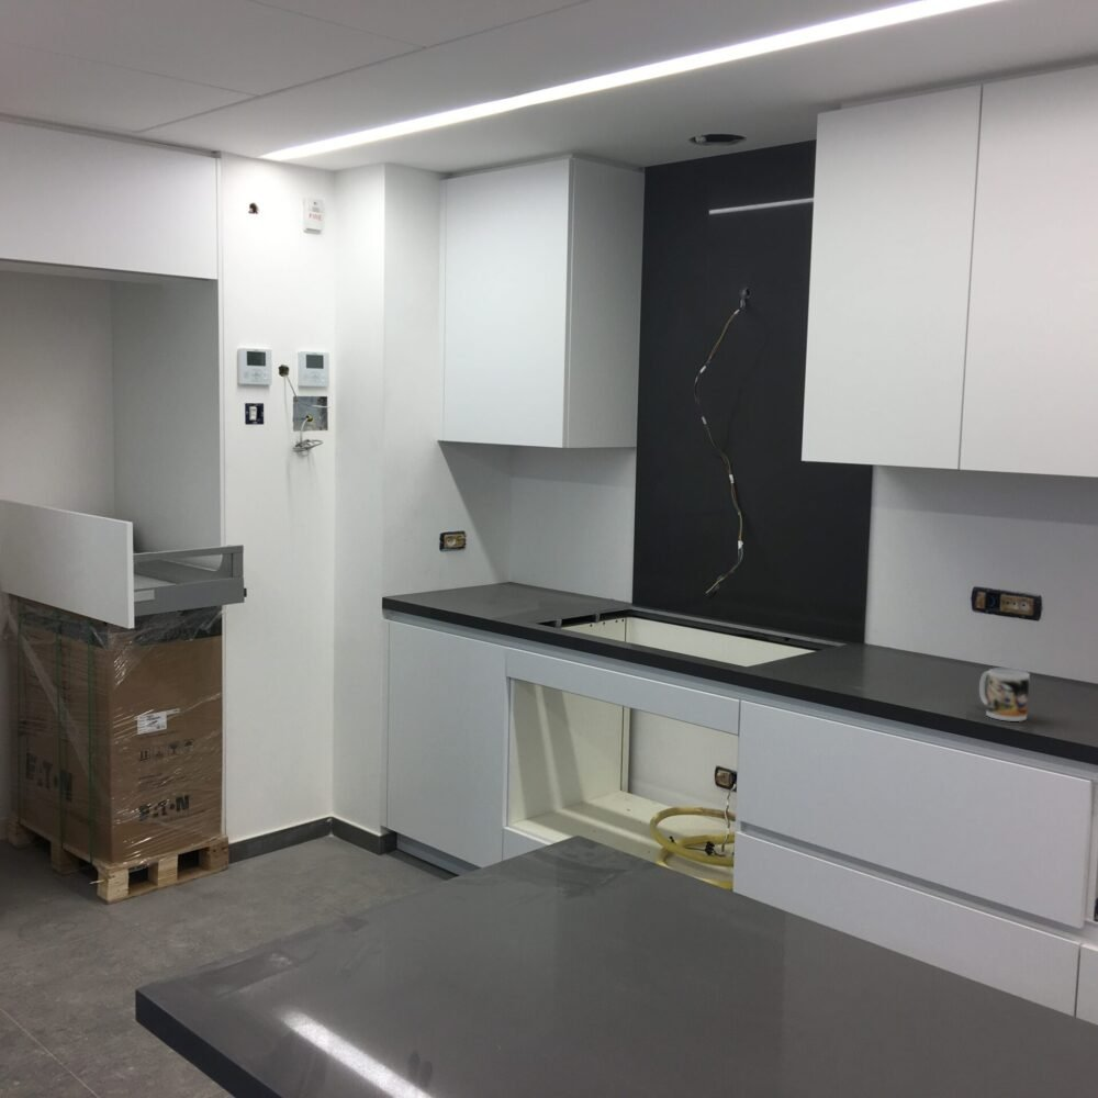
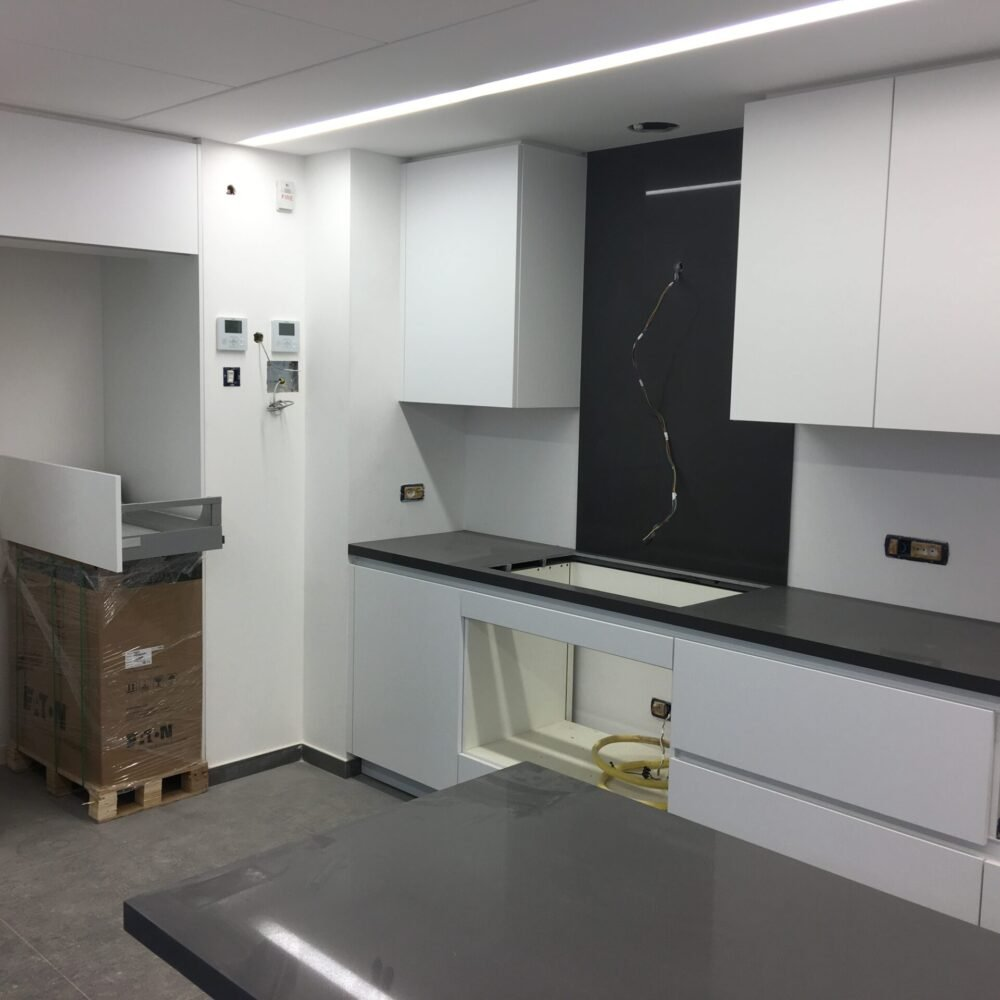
- mug (1000, 692)
